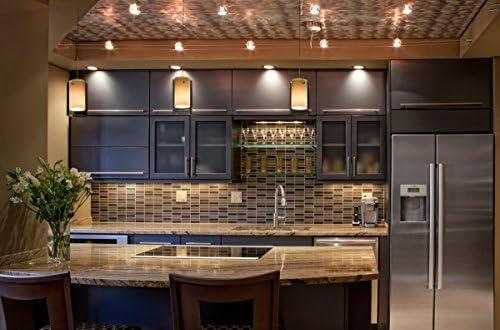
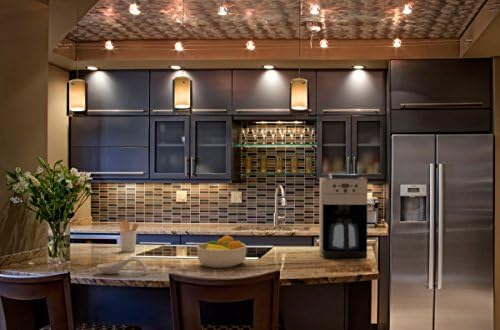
+ utensil holder (126, 235)
+ coffee maker (343, 215)
+ spoon rest (122, 265)
+ fruit bowl (221, 250)
